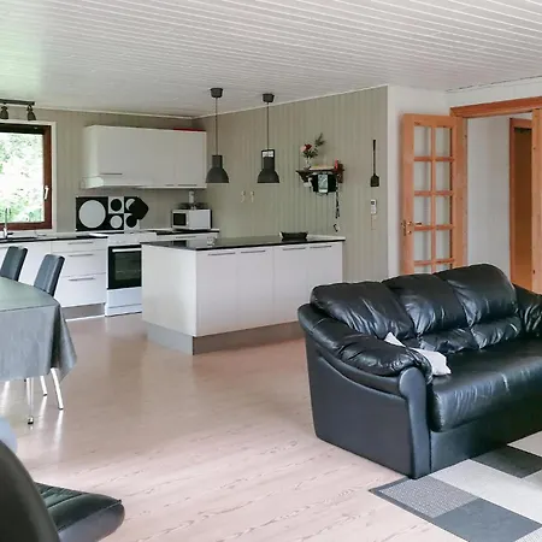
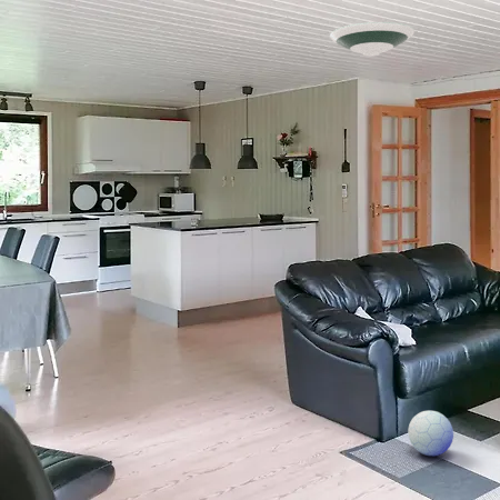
+ ball (430, 432)
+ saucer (371, 43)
